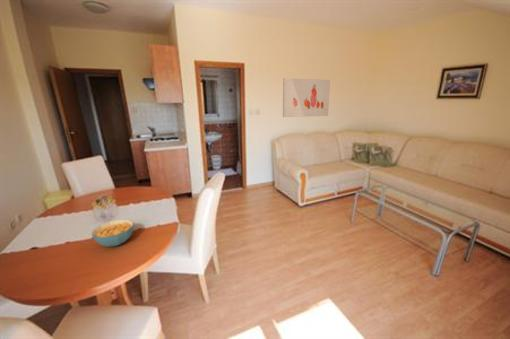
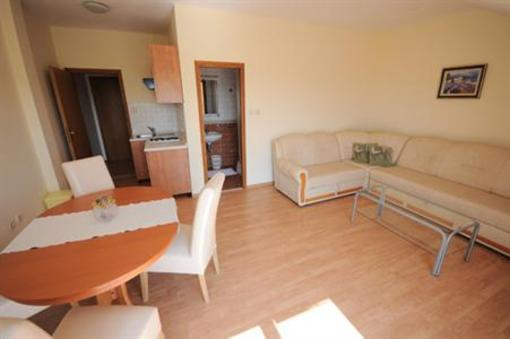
- wall art (306, 98)
- cereal bowl (114, 235)
